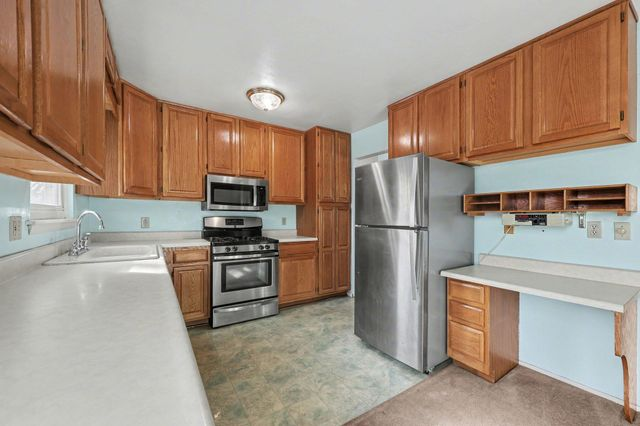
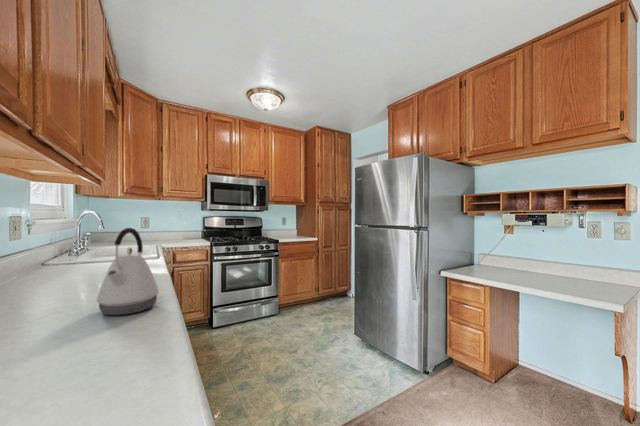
+ kettle (128, 268)
